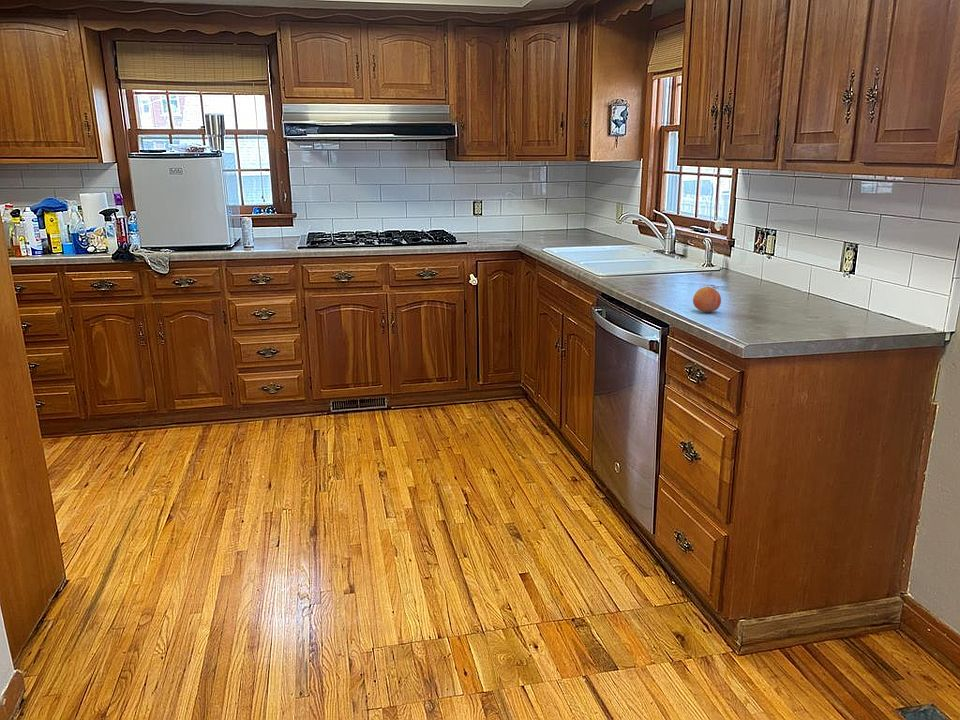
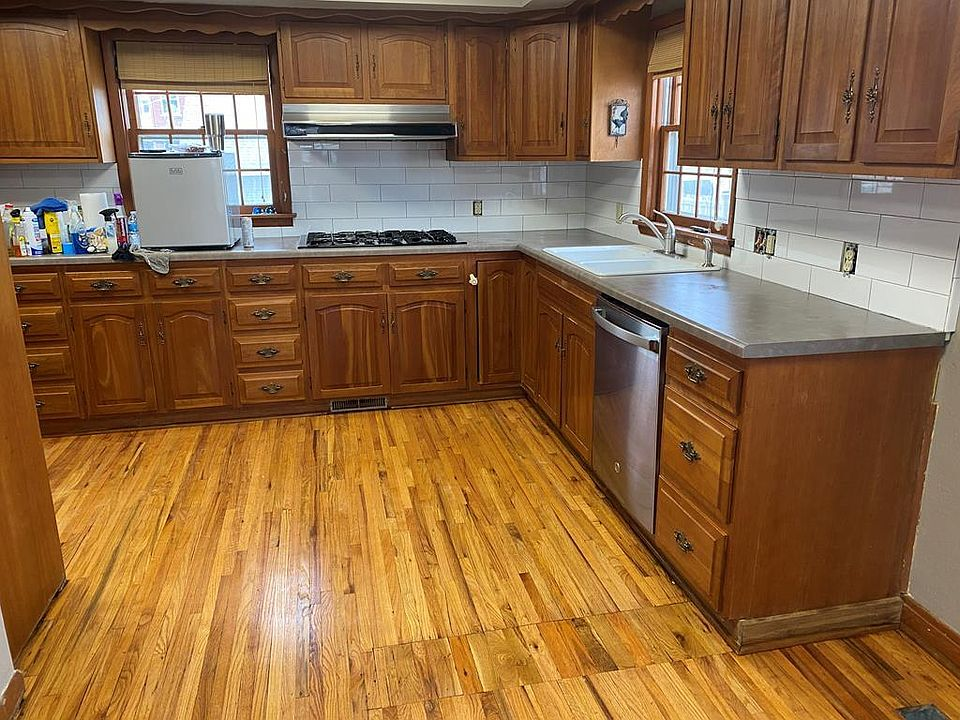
- fruit (707, 299)
